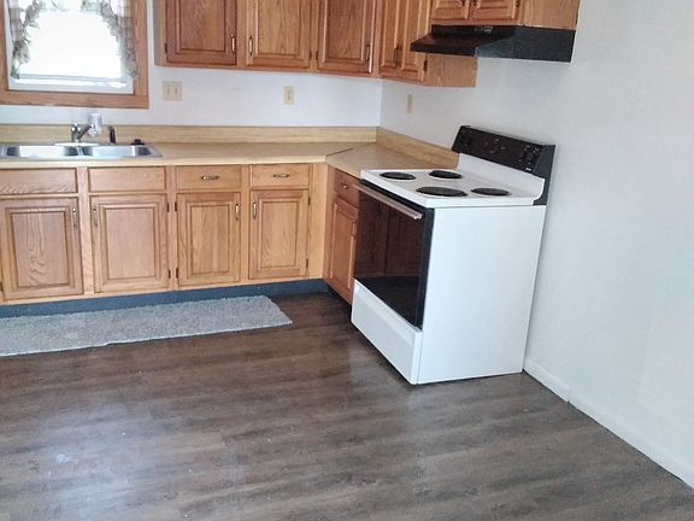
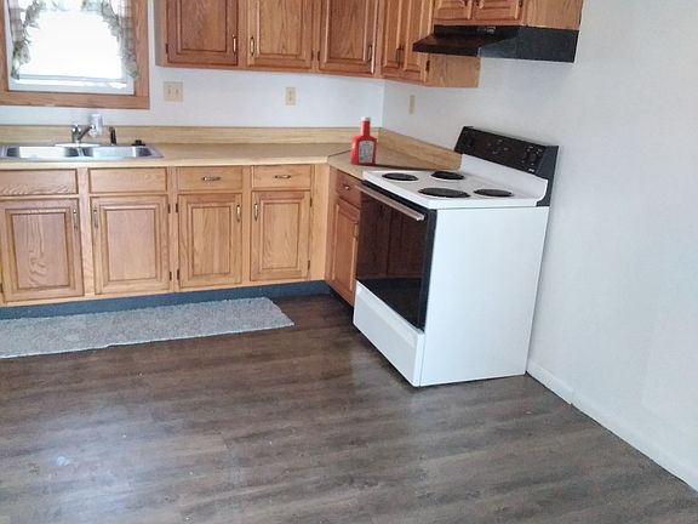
+ soap bottle (364, 141)
